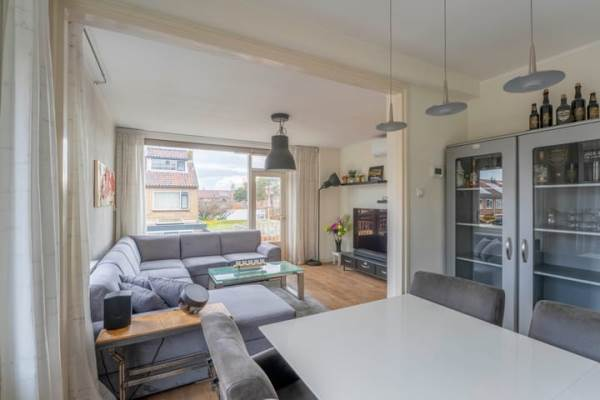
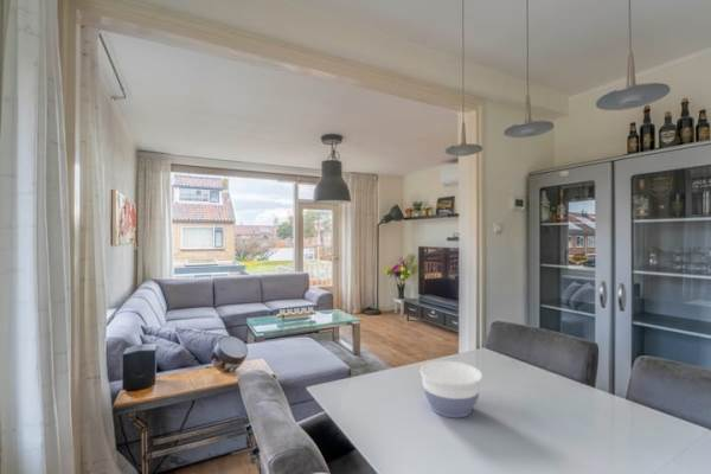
+ bowl (450, 389)
